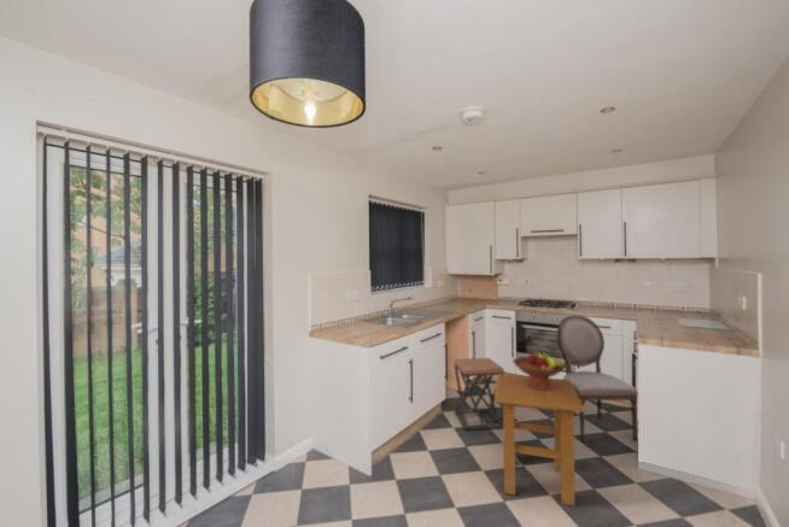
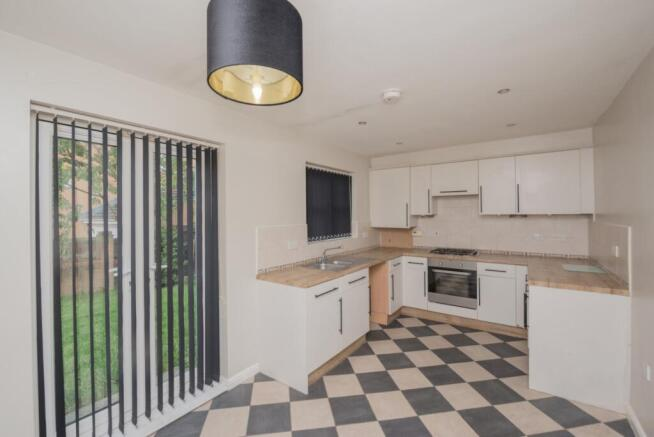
- side table (536, 431)
- fruit bowl (538, 369)
- dining chair (592, 375)
- stool (478, 391)
